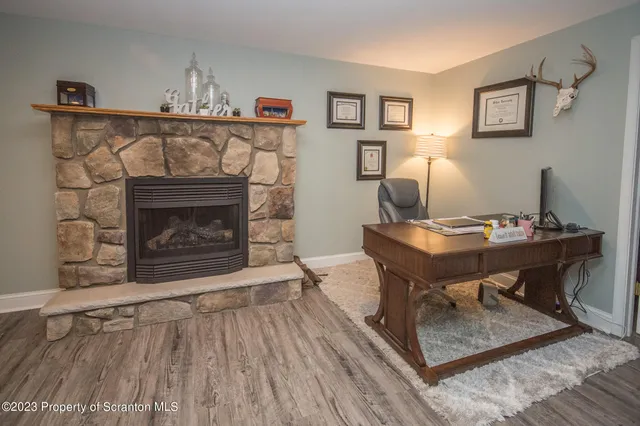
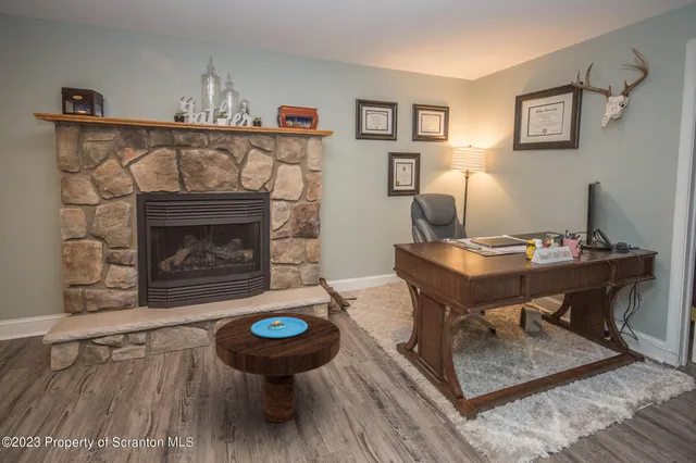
+ side table (278, 370)
